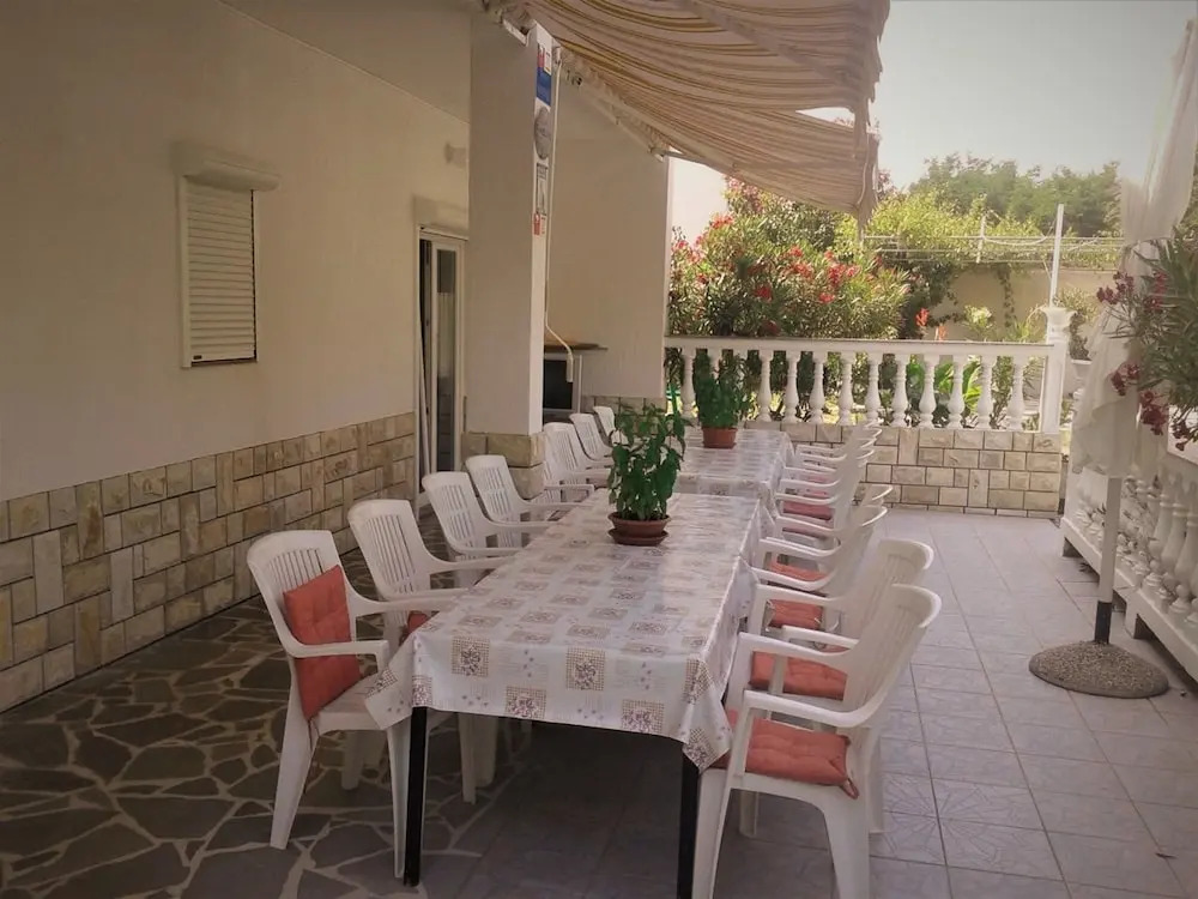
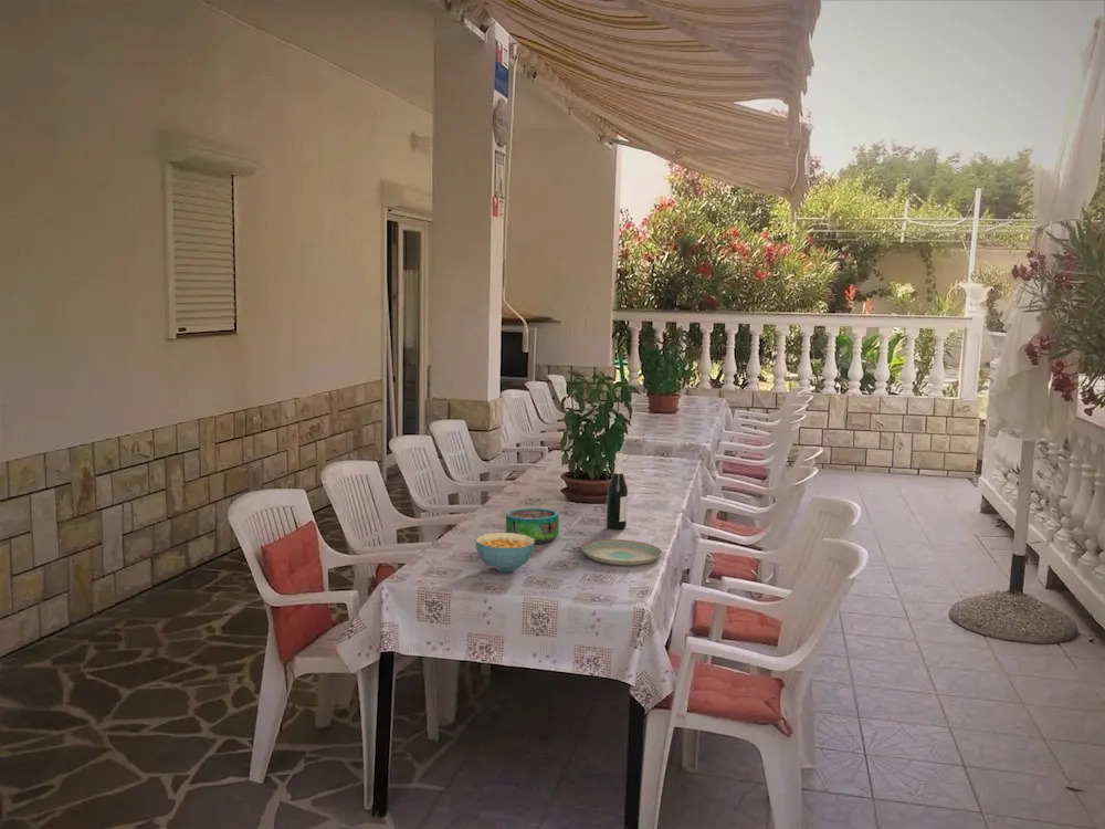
+ plate (621, 553)
+ decorative bowl (532, 525)
+ wine bottle (618, 490)
+ cereal bowl (504, 554)
